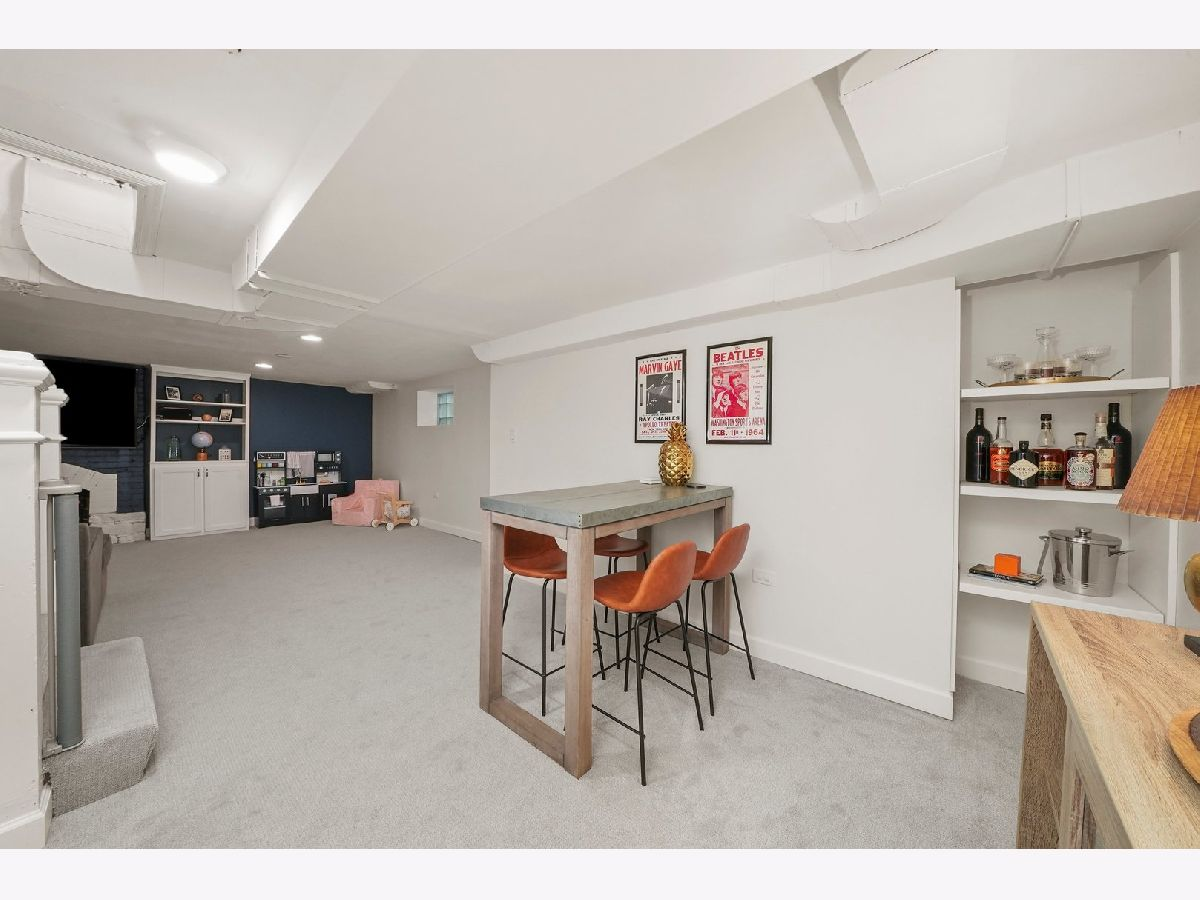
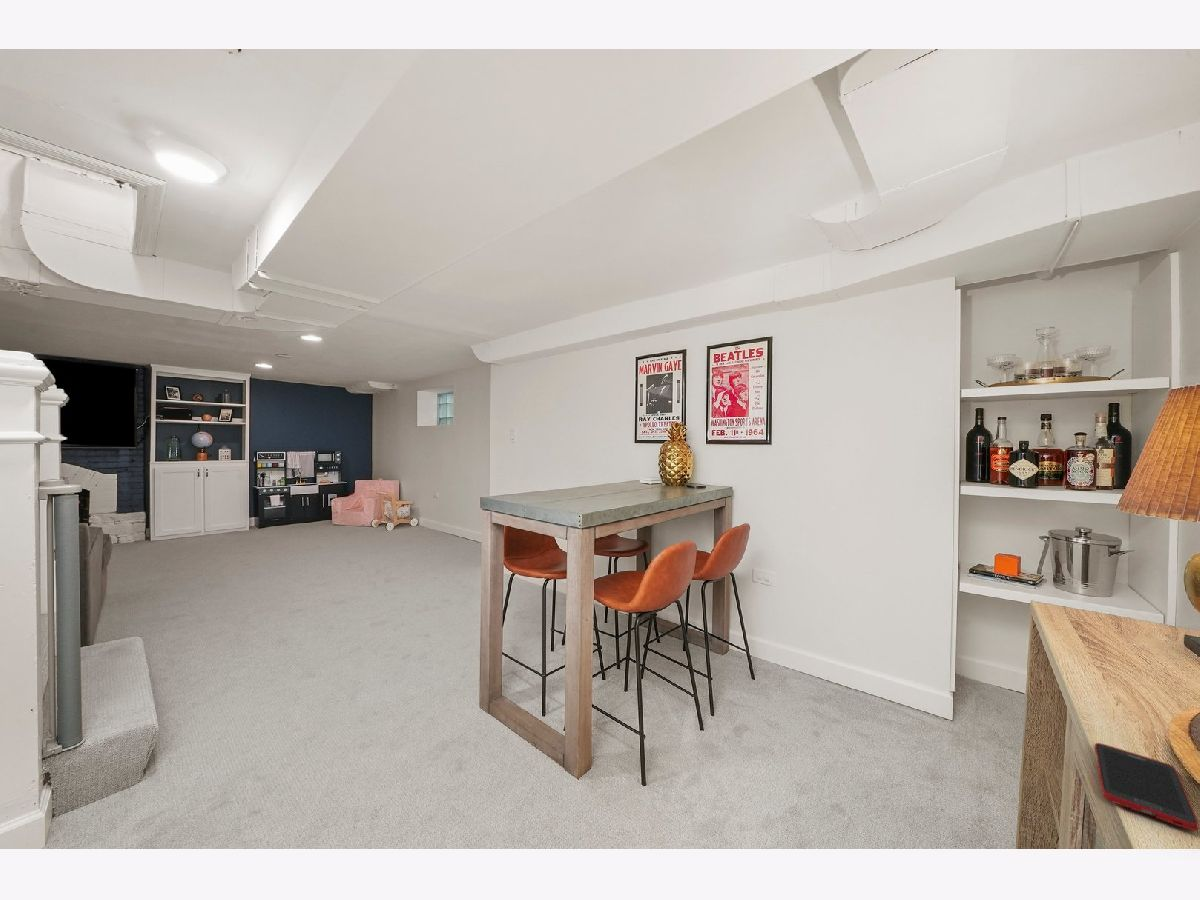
+ cell phone (1140, 782)
